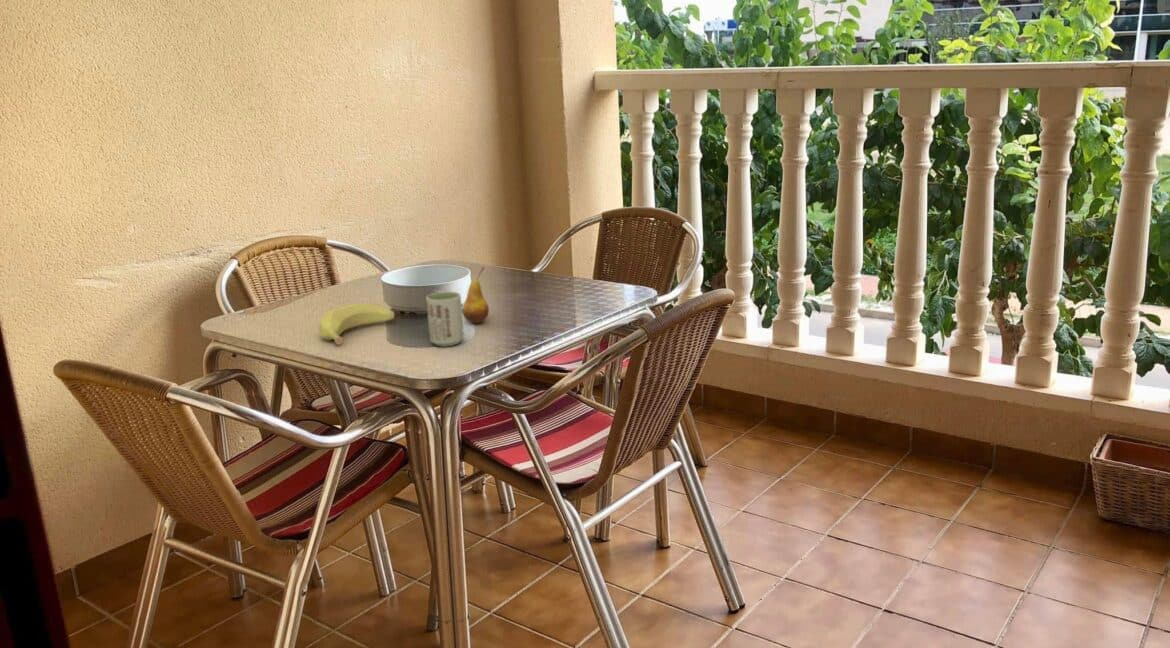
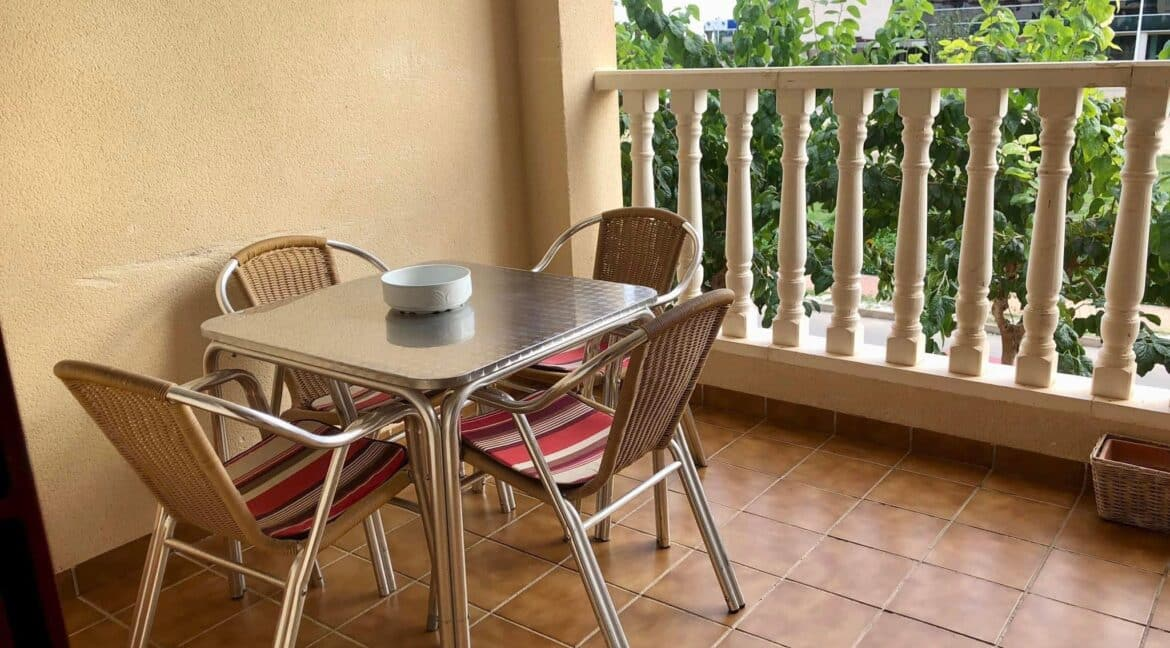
- banana (354, 321)
- fruit (474, 295)
- cup (445, 319)
